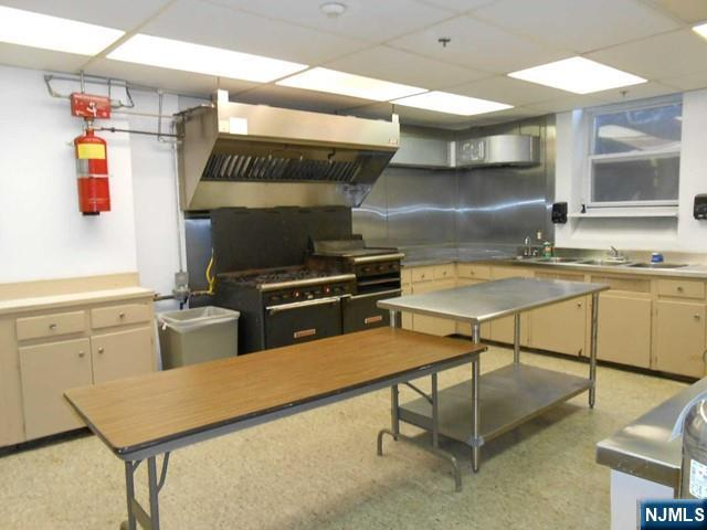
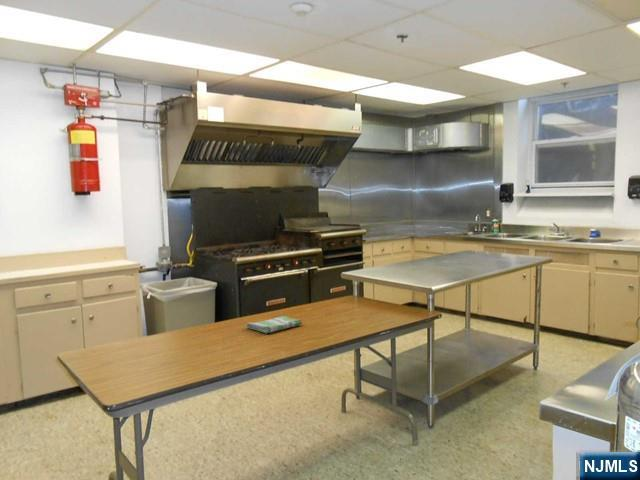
+ dish towel (274, 322)
